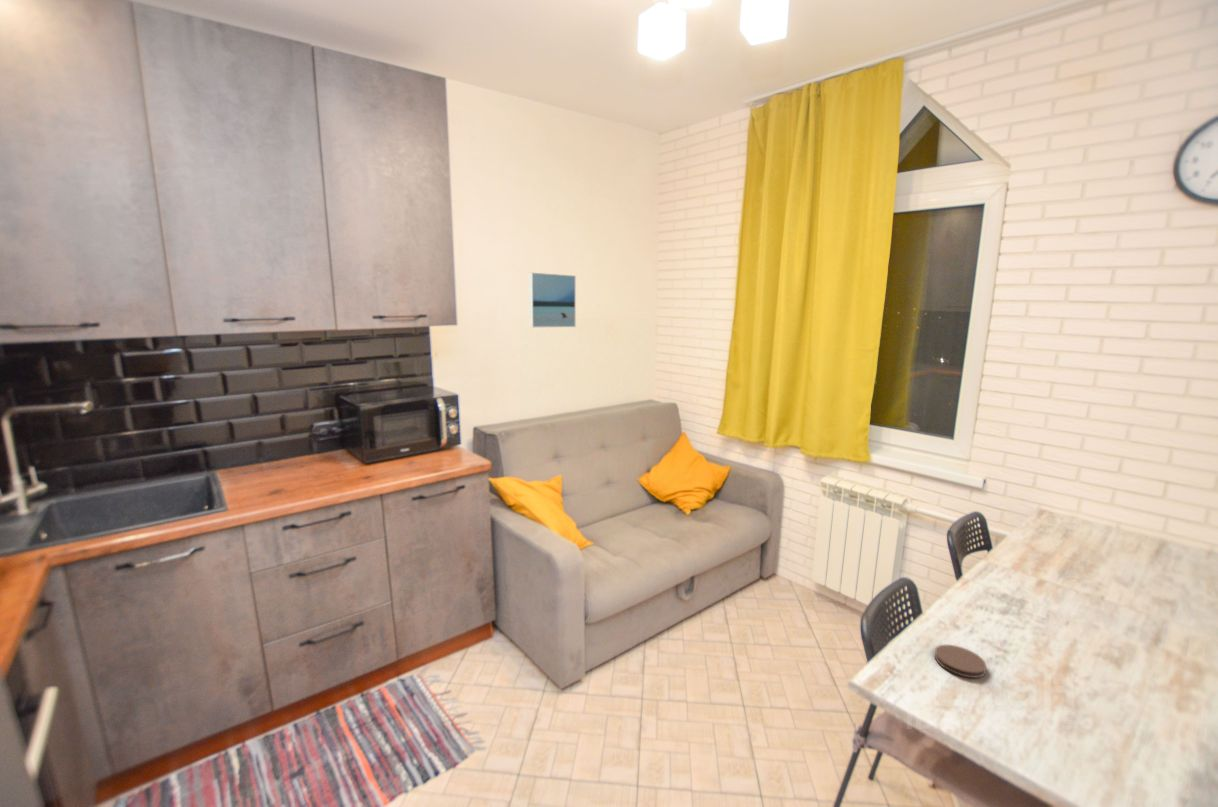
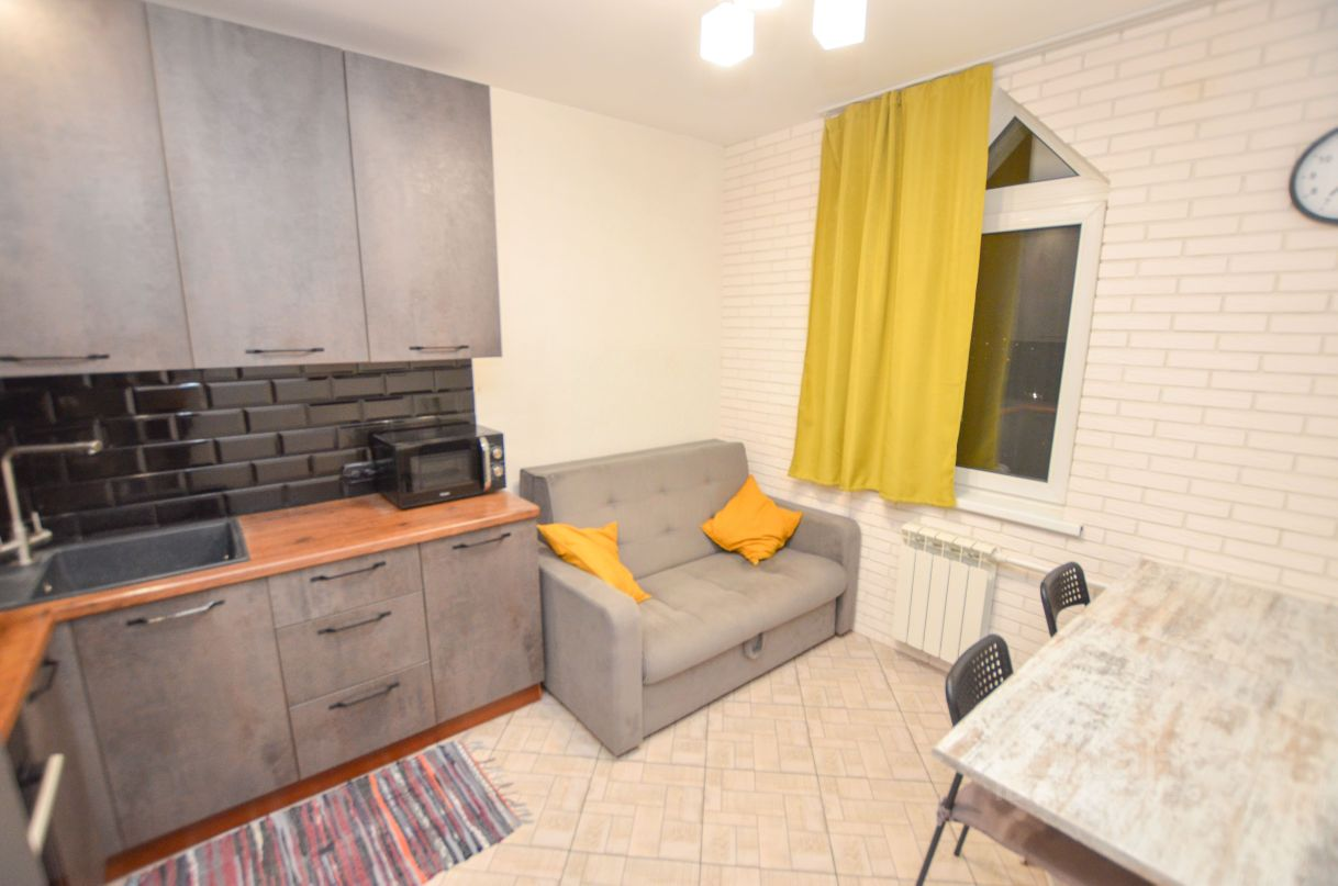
- coaster (959, 660)
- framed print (553, 301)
